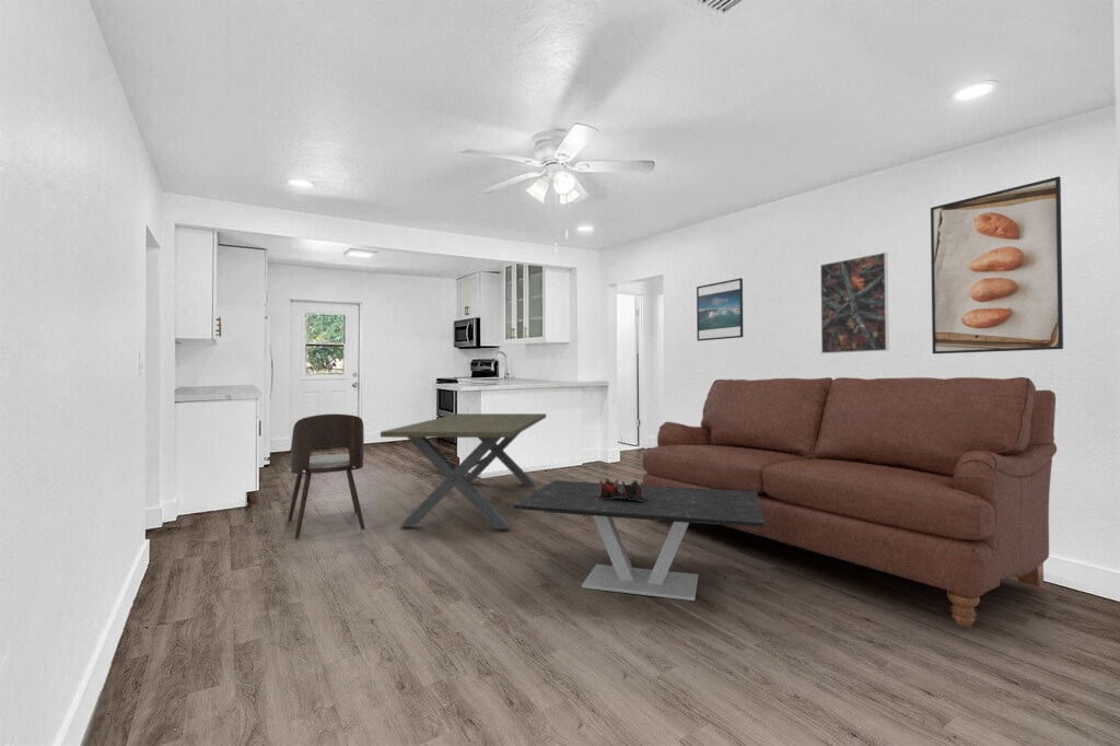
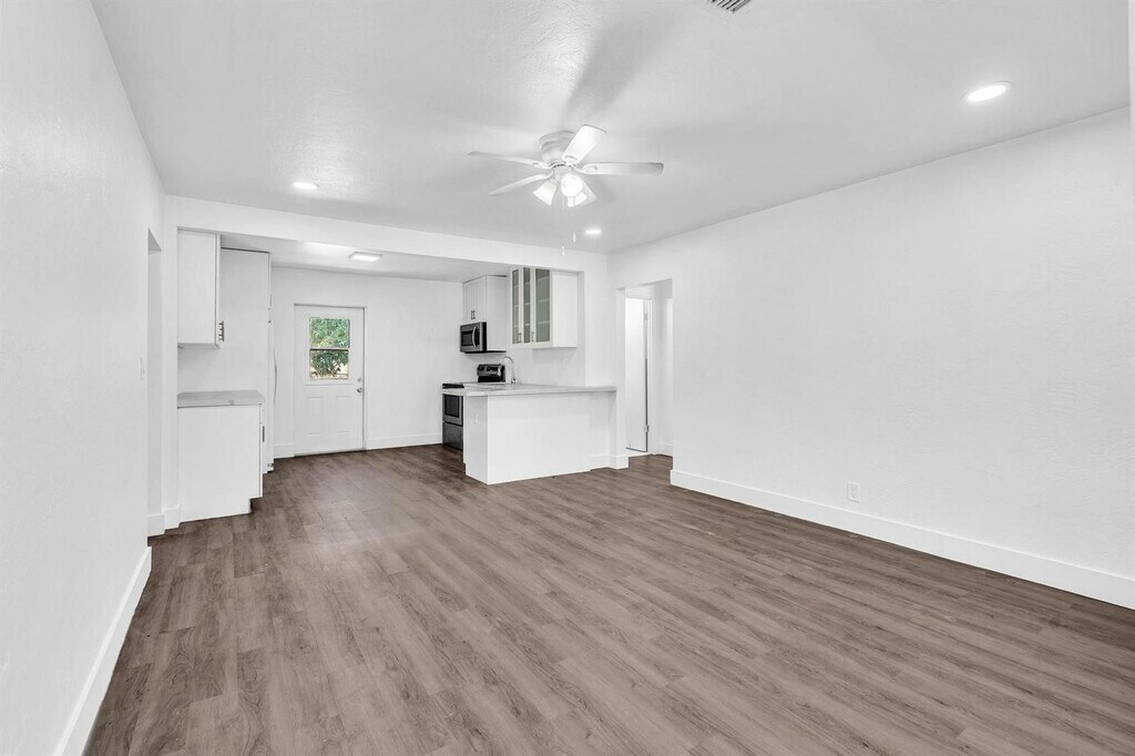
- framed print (991, 272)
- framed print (852, 305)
- dining chair (327, 468)
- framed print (719, 311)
- dining table (479, 462)
- coffee table (623, 547)
- decorative bowl (623, 489)
- sofa (816, 462)
